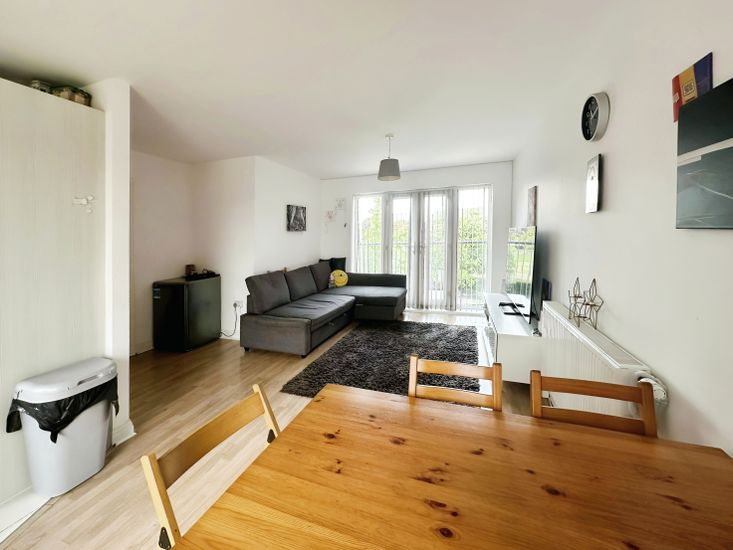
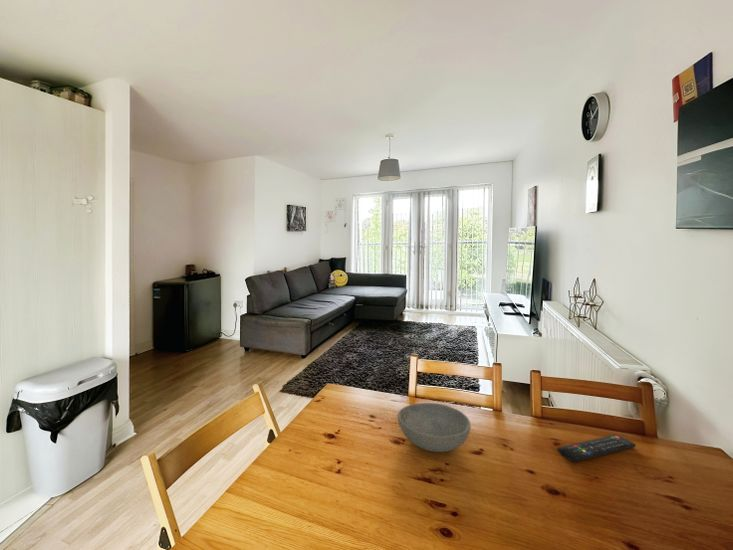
+ bowl (432, 429)
+ remote control (597, 448)
